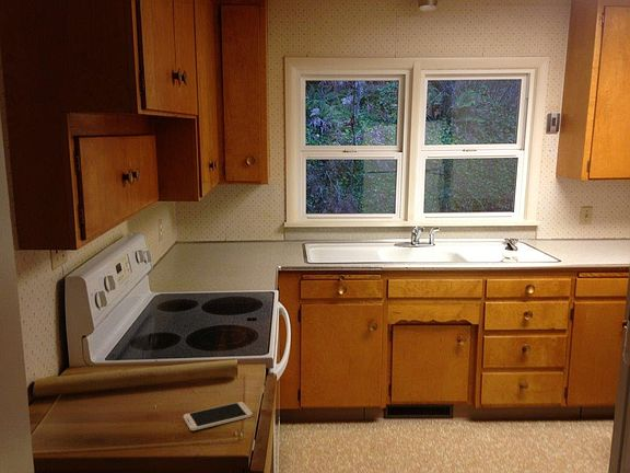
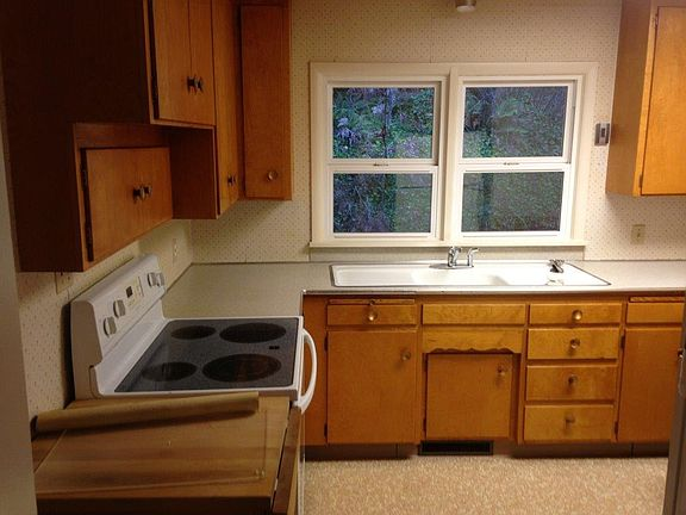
- smartphone (218, 415)
